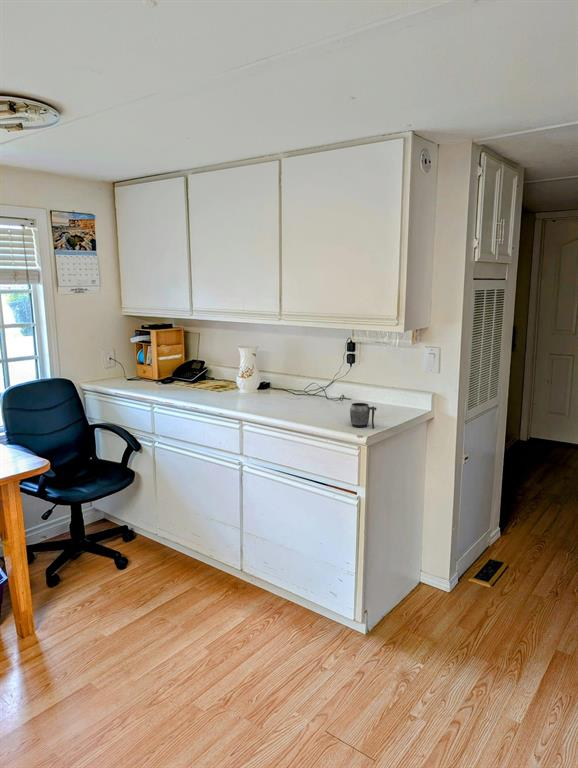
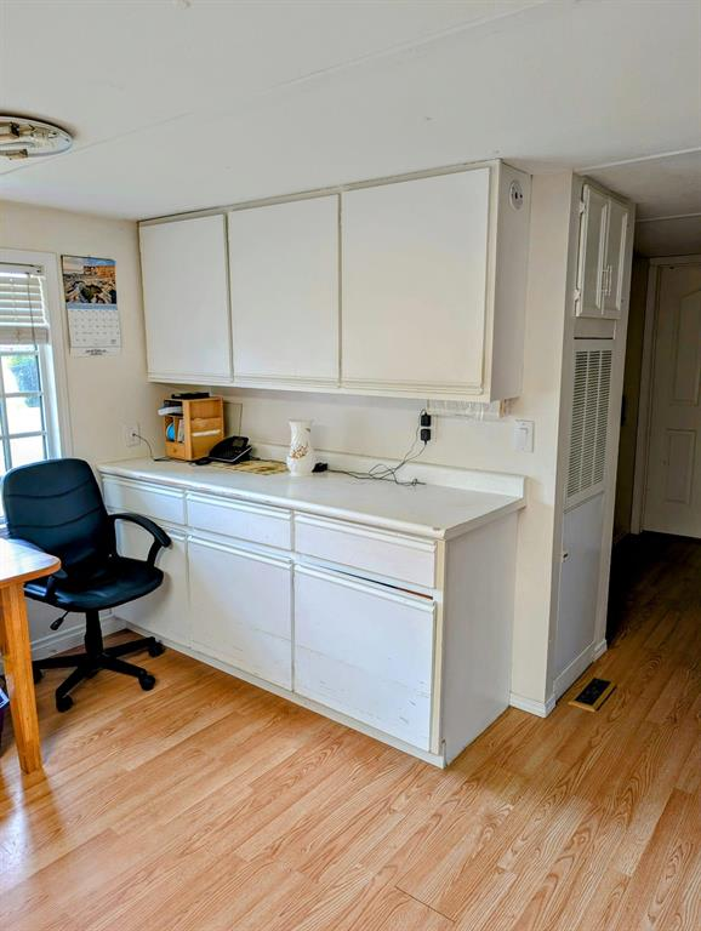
- mug (363, 415)
